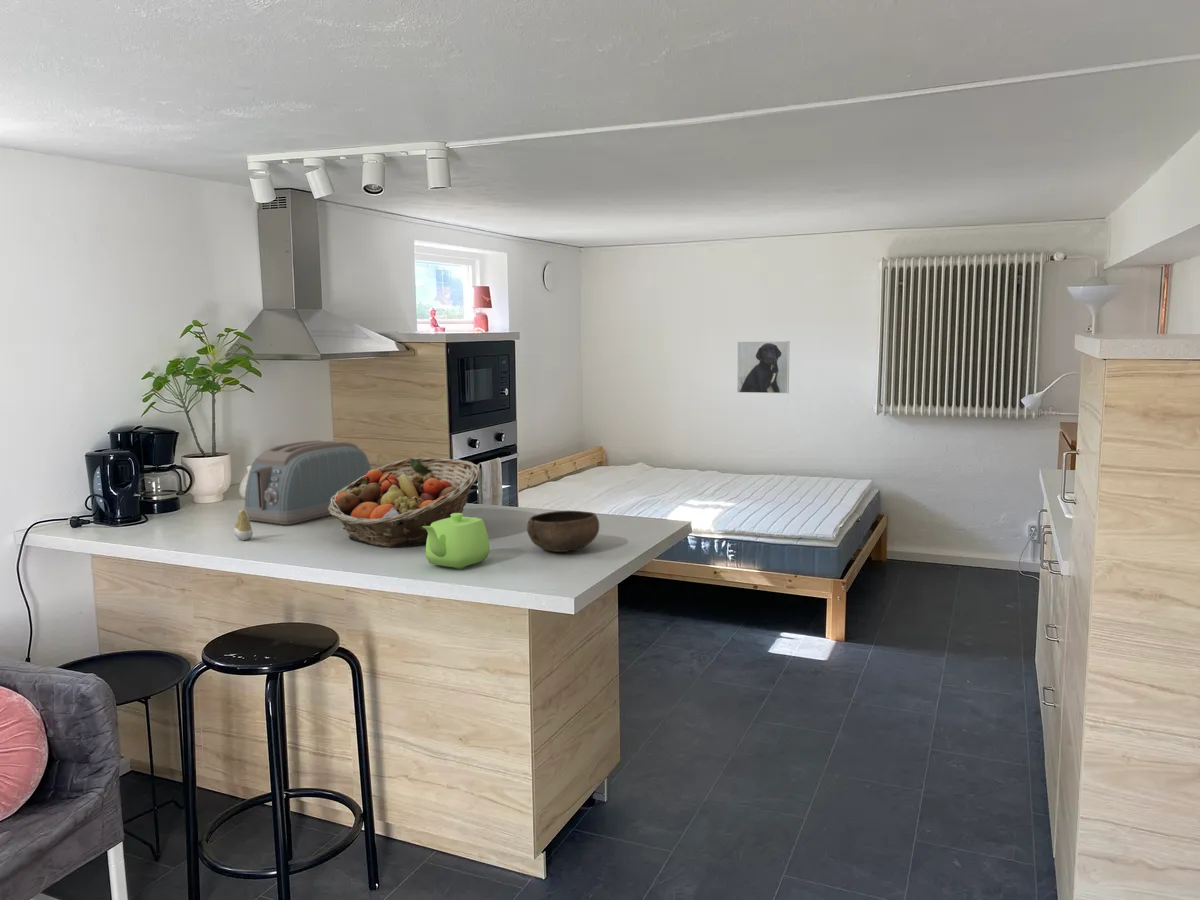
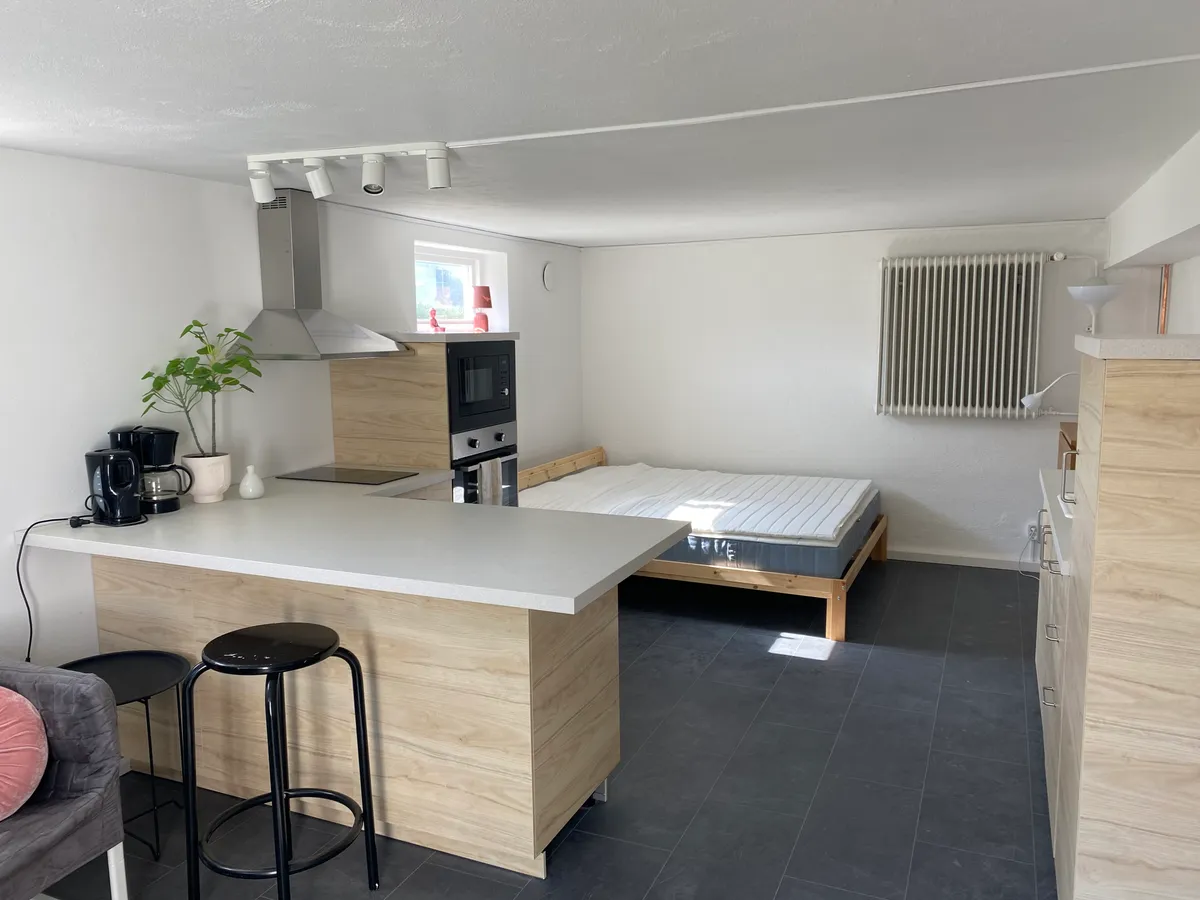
- tooth (243, 523)
- toaster (308, 478)
- bowl (563, 531)
- teapot (453, 539)
- fruit basket (405, 499)
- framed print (762, 367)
